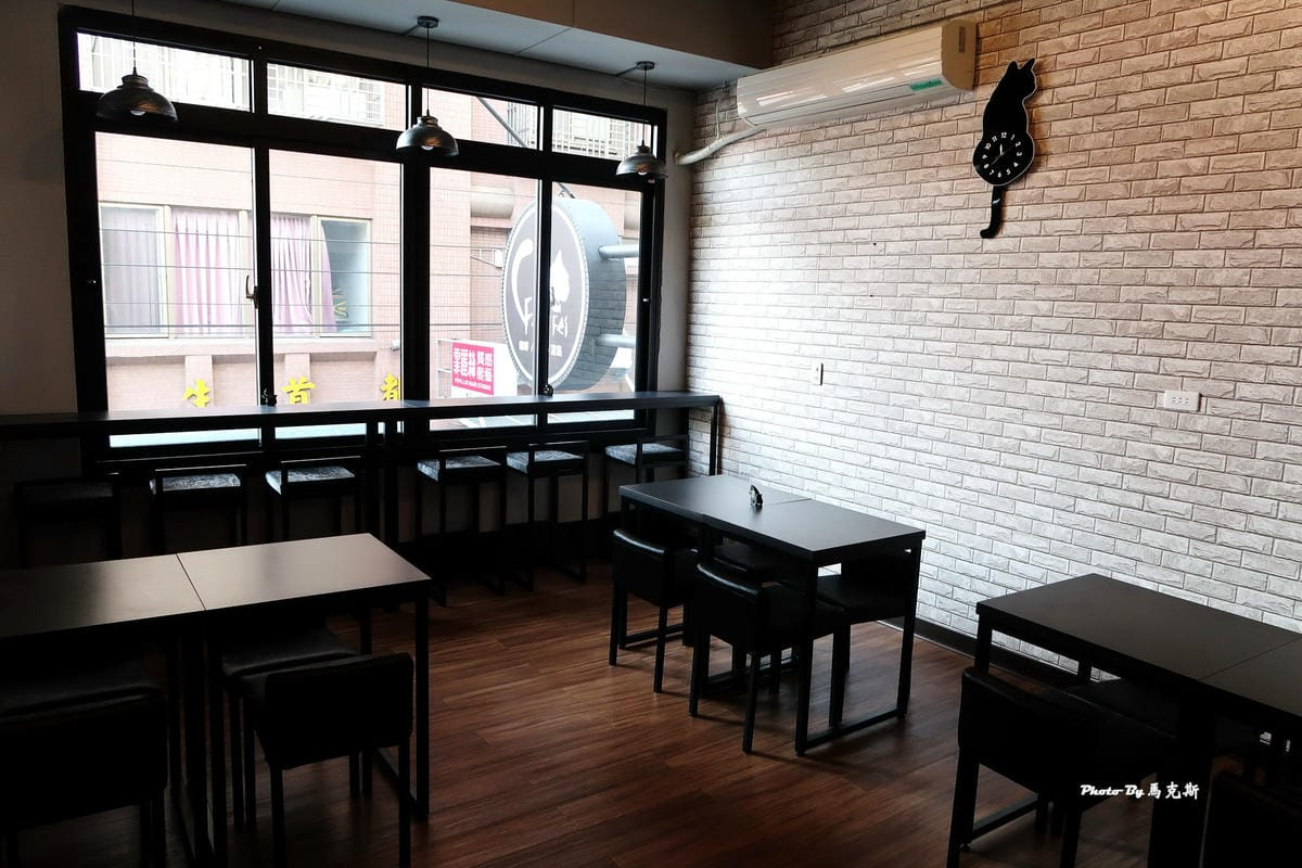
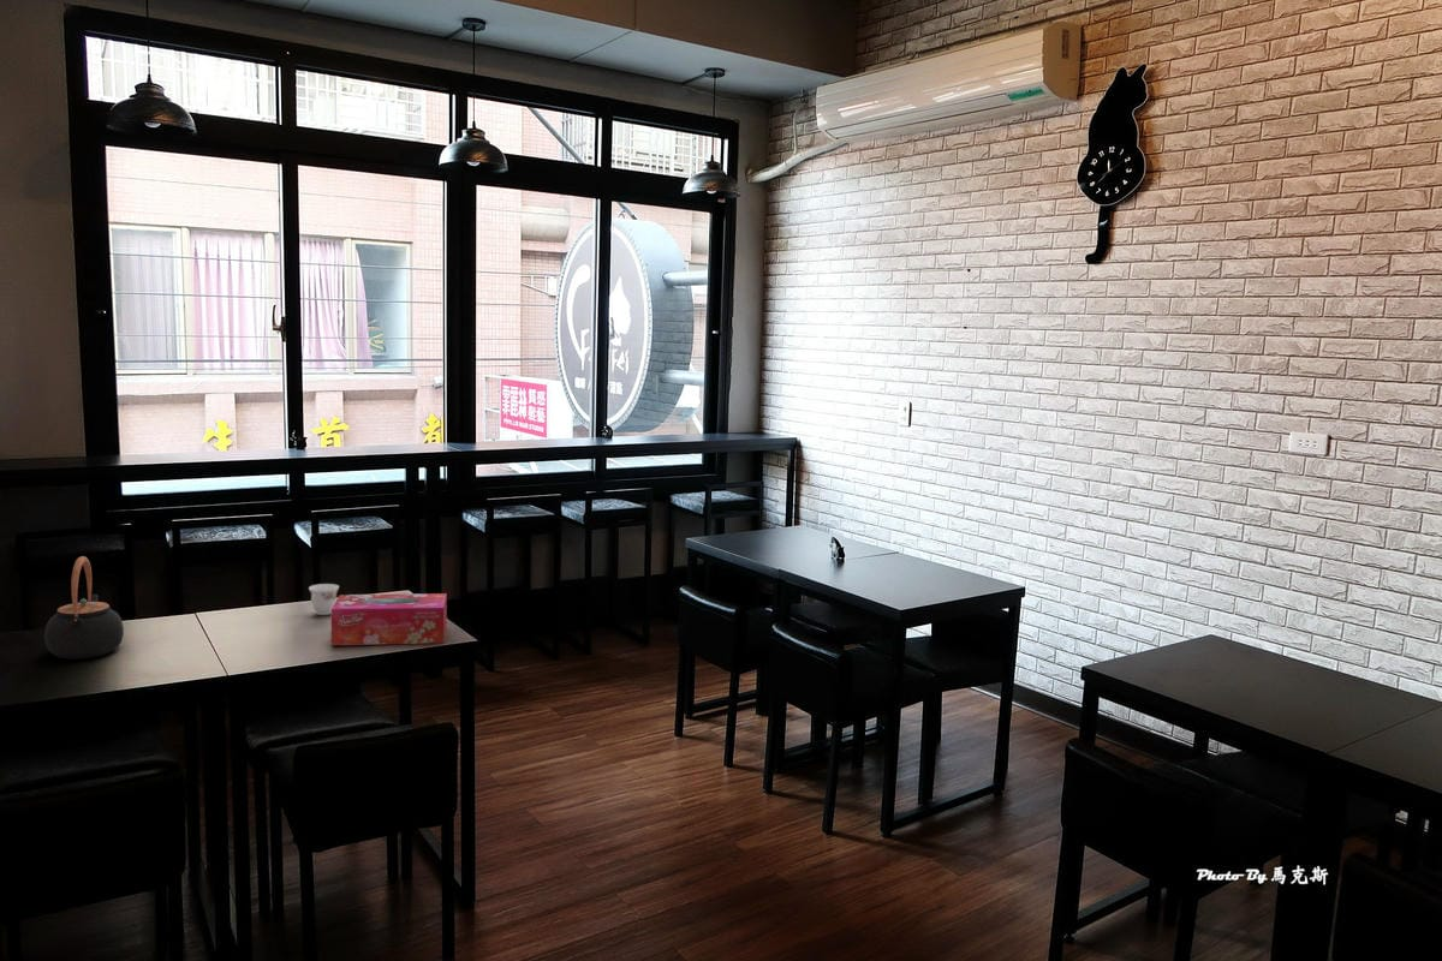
+ teapot (84, 602)
+ teacup (322, 601)
+ tissue box (391, 617)
